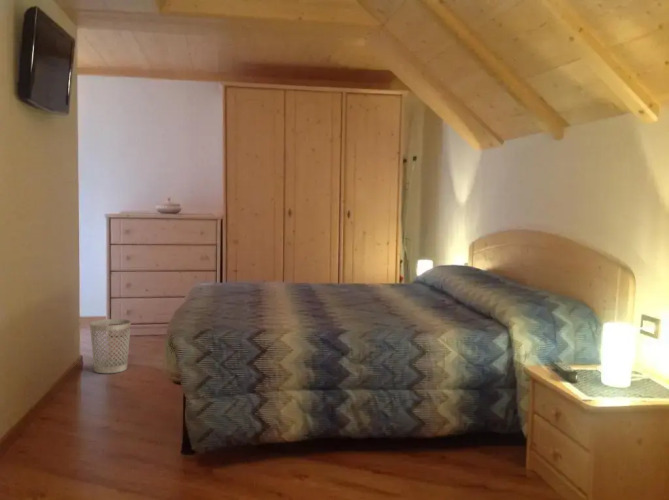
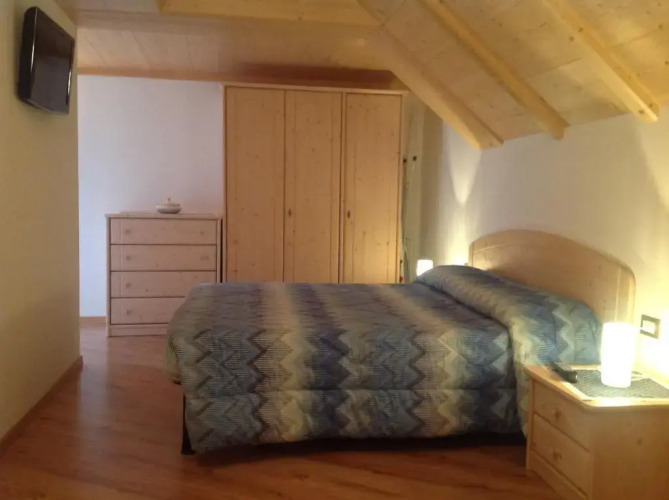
- wastebasket (110, 345)
